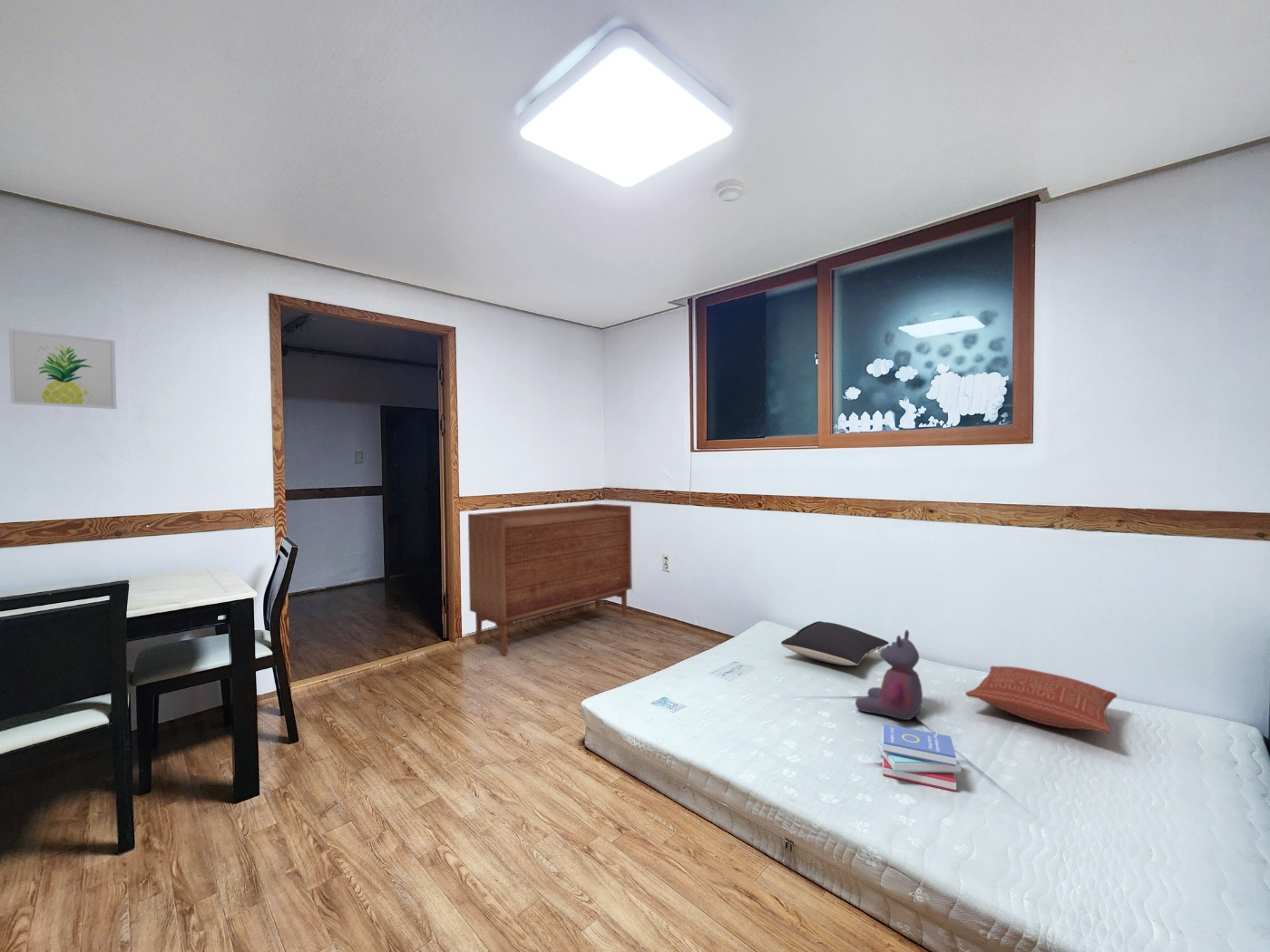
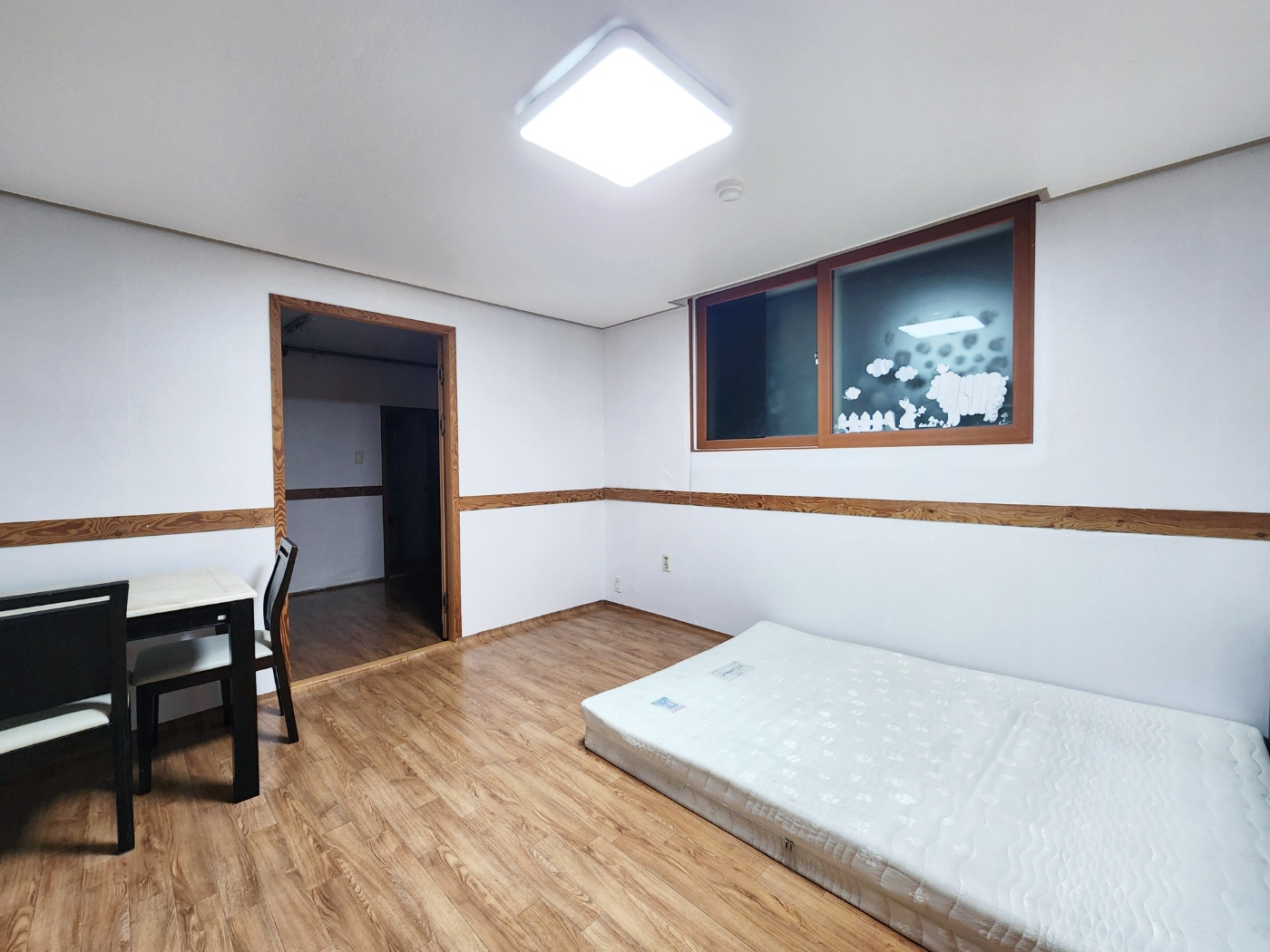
- wall art (65, 371)
- book (917, 755)
- stuffed bear (889, 671)
- pillow (1040, 695)
- sideboard (556, 568)
- pillow (835, 643)
